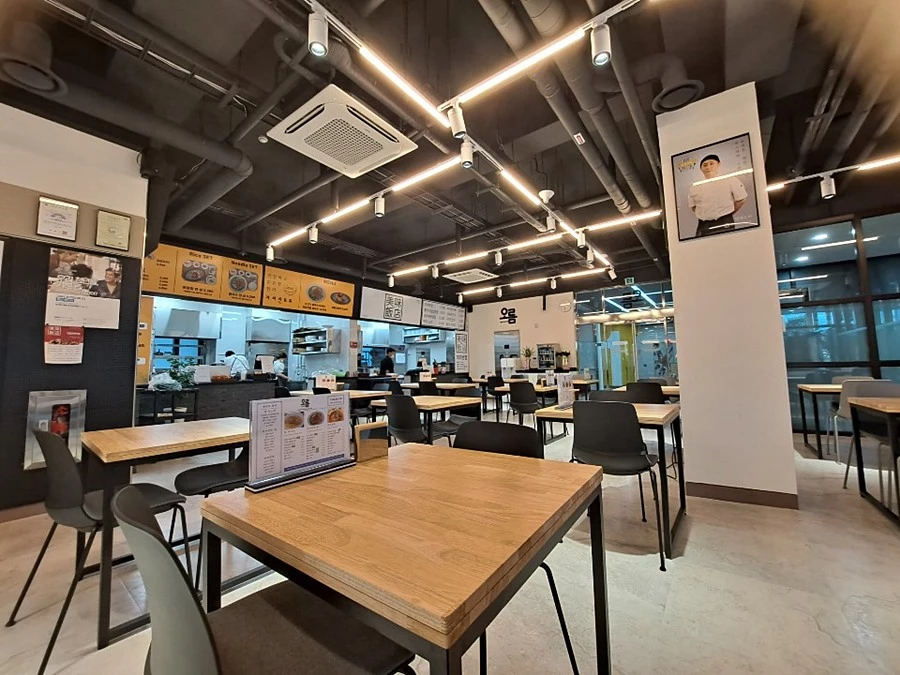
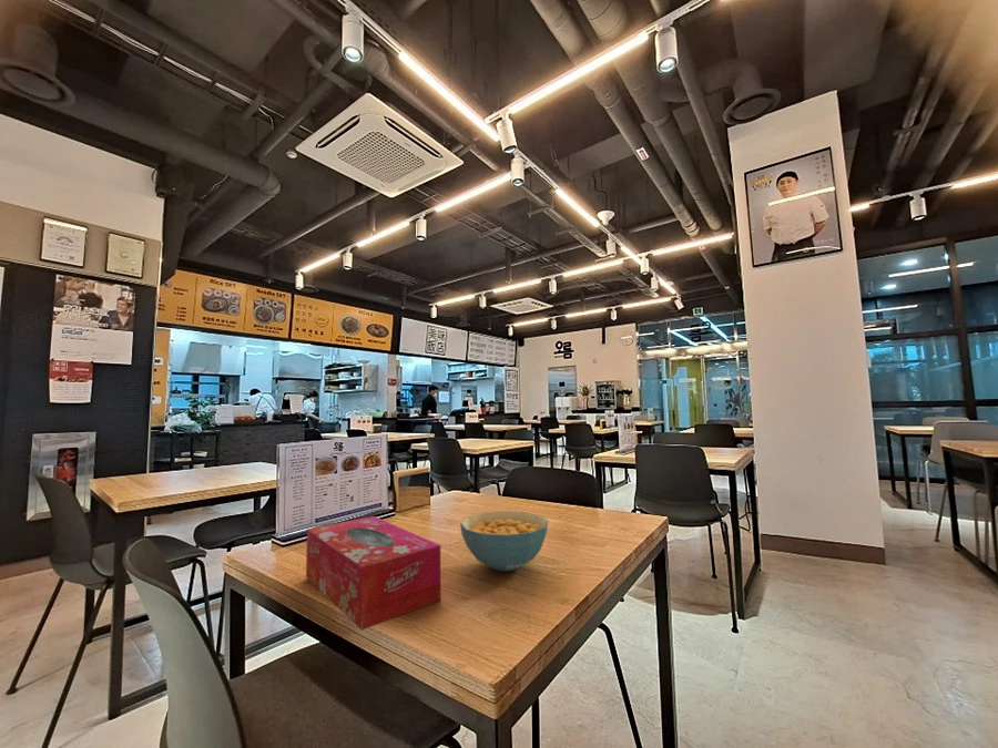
+ cereal bowl (505, 543)
+ tissue box (368, 562)
